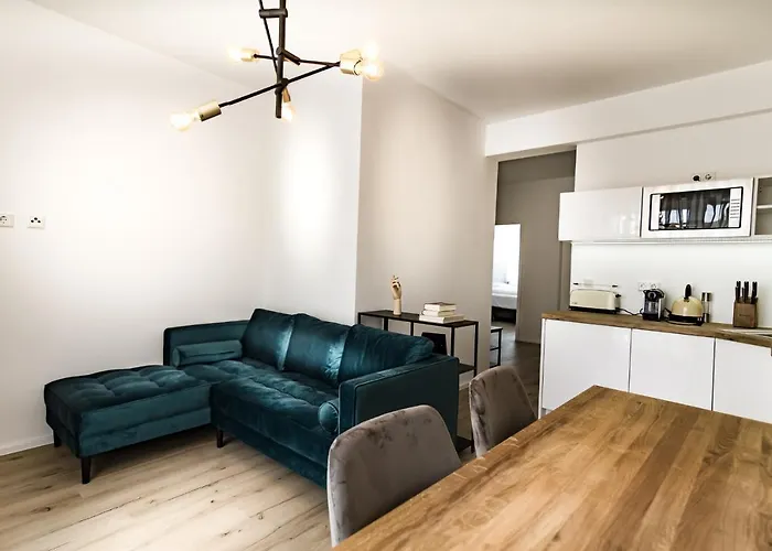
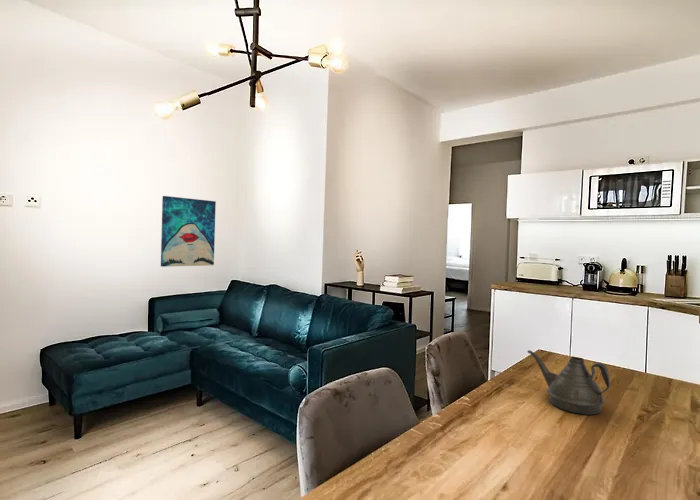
+ teapot (565, 378)
+ wall art (189, 232)
